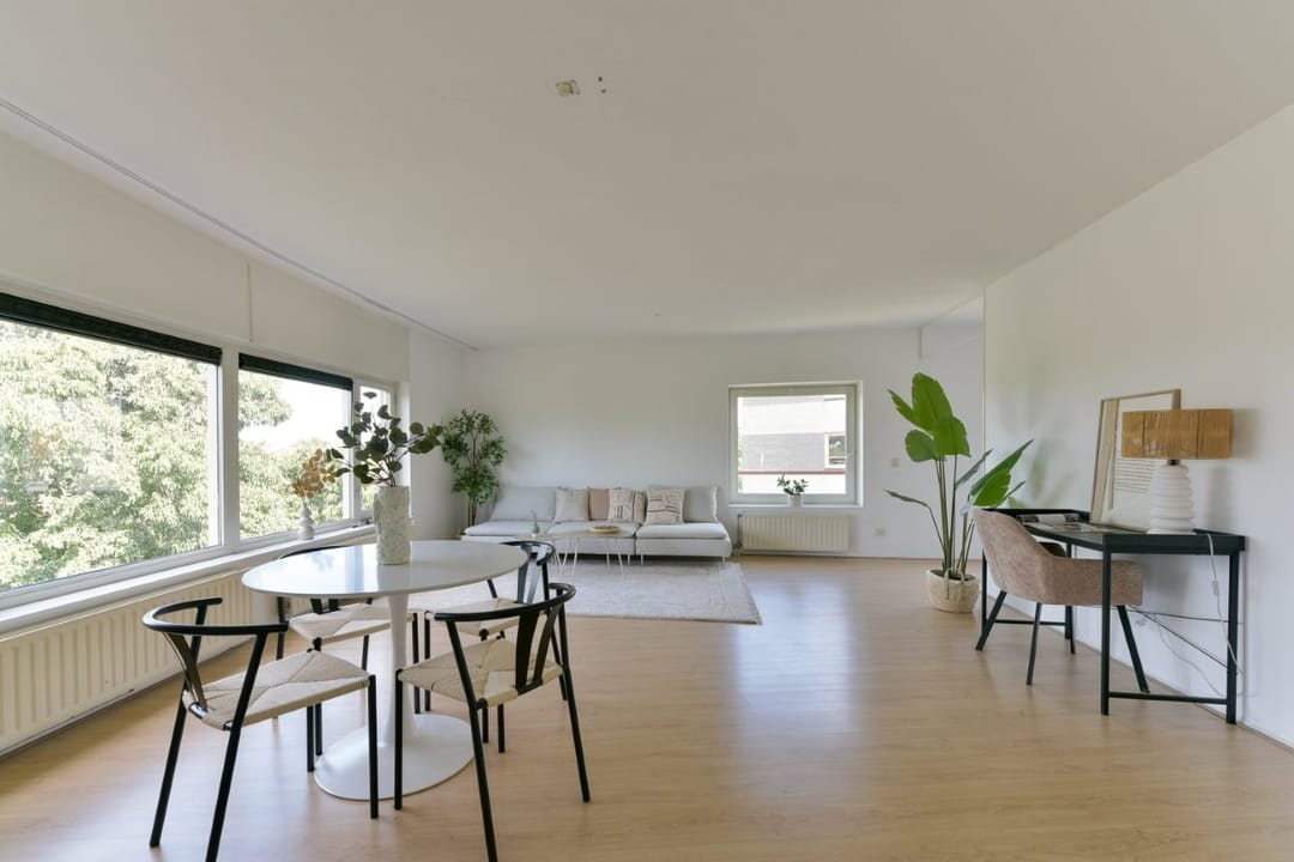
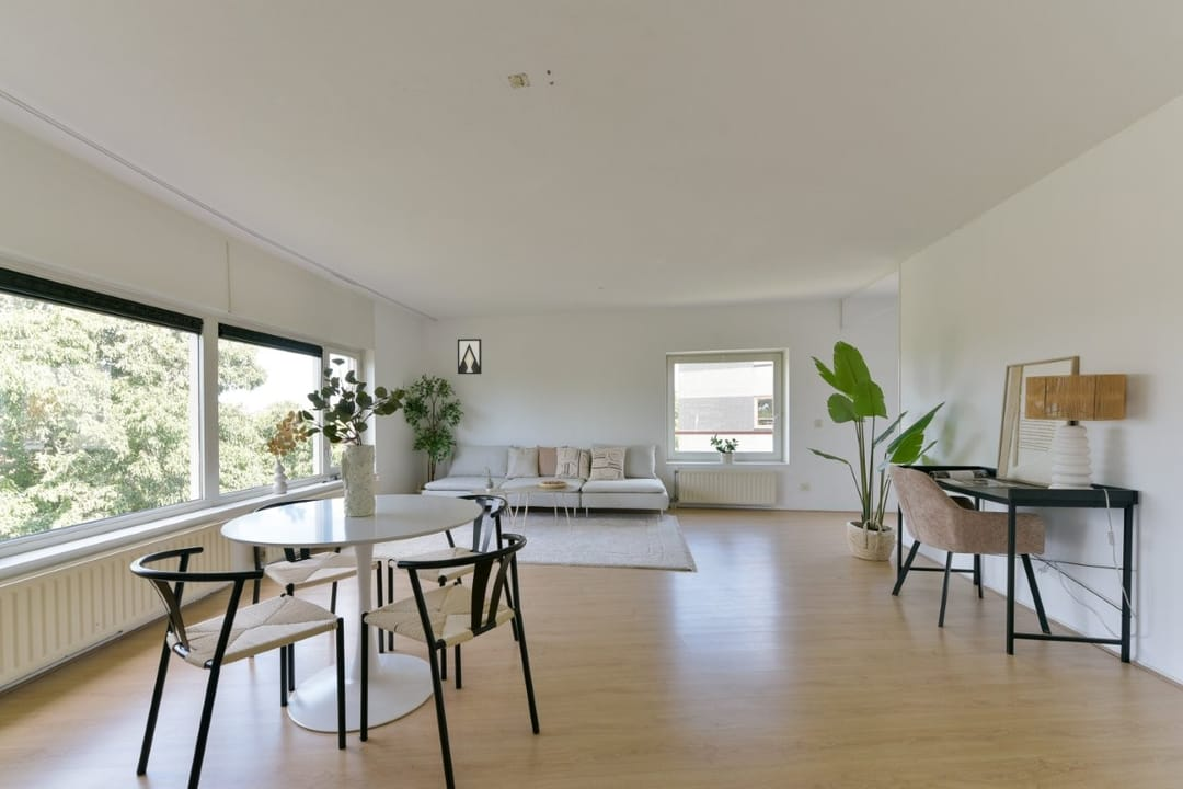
+ wall art (469, 356)
